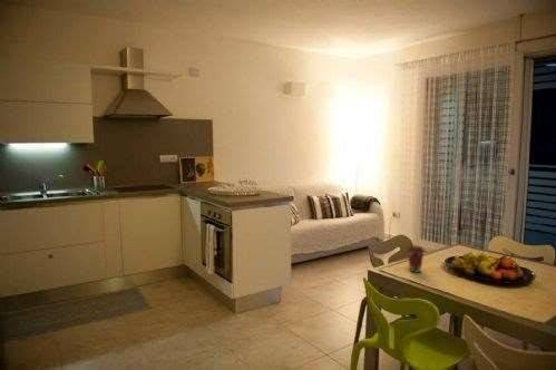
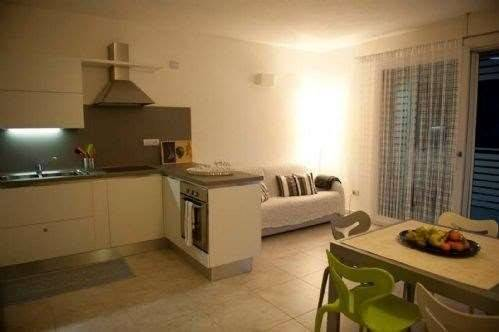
- coffee cup (414, 259)
